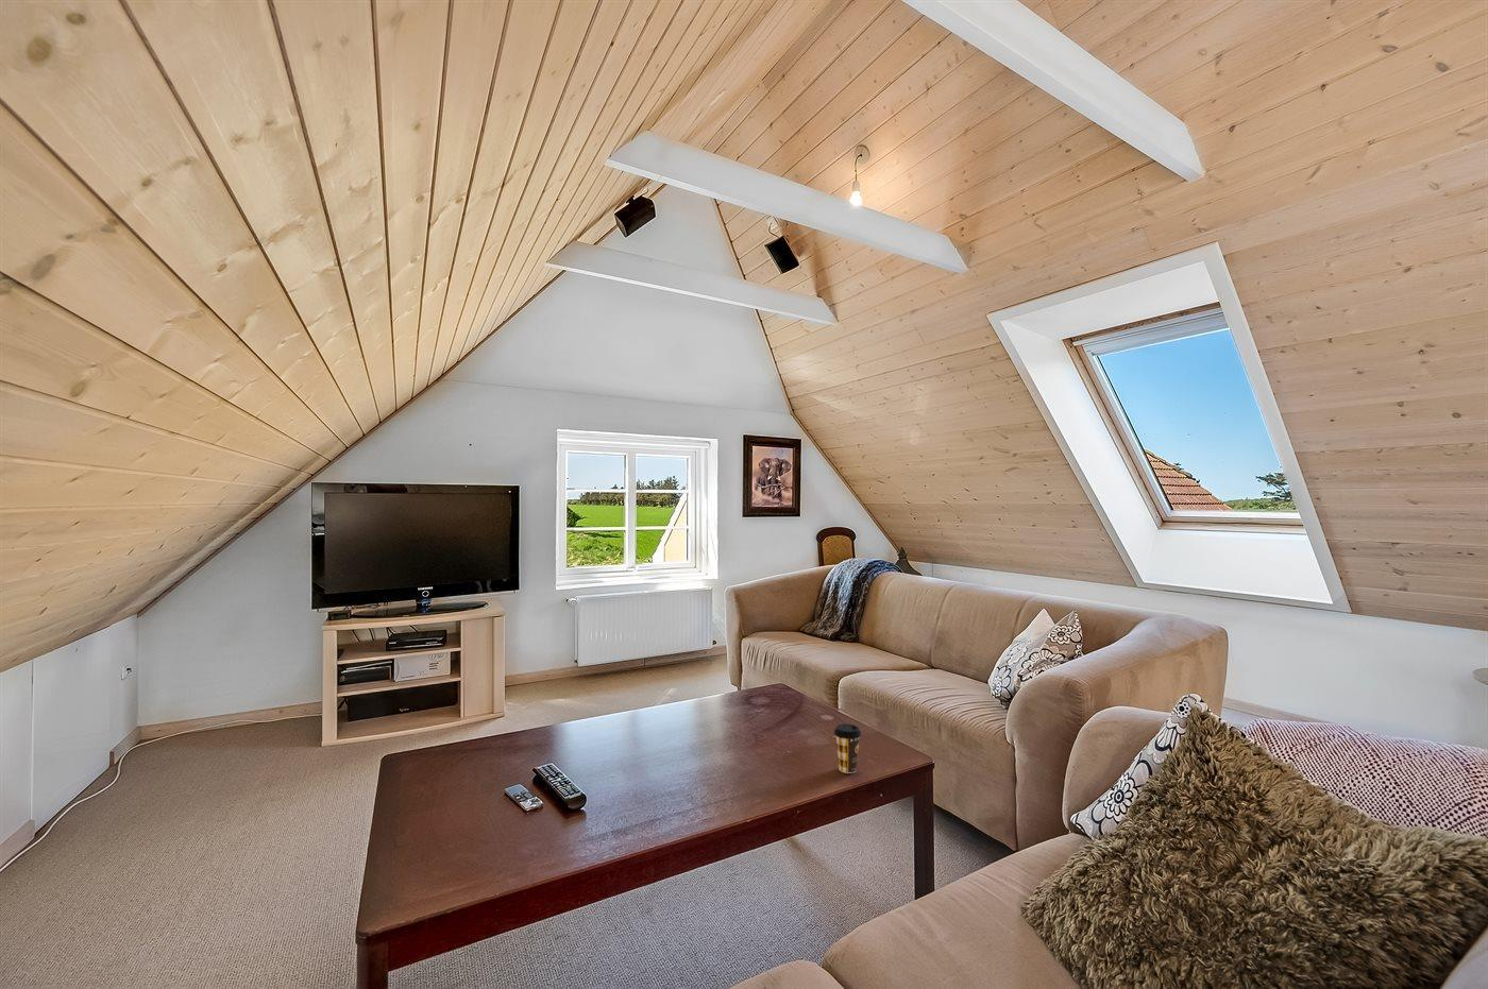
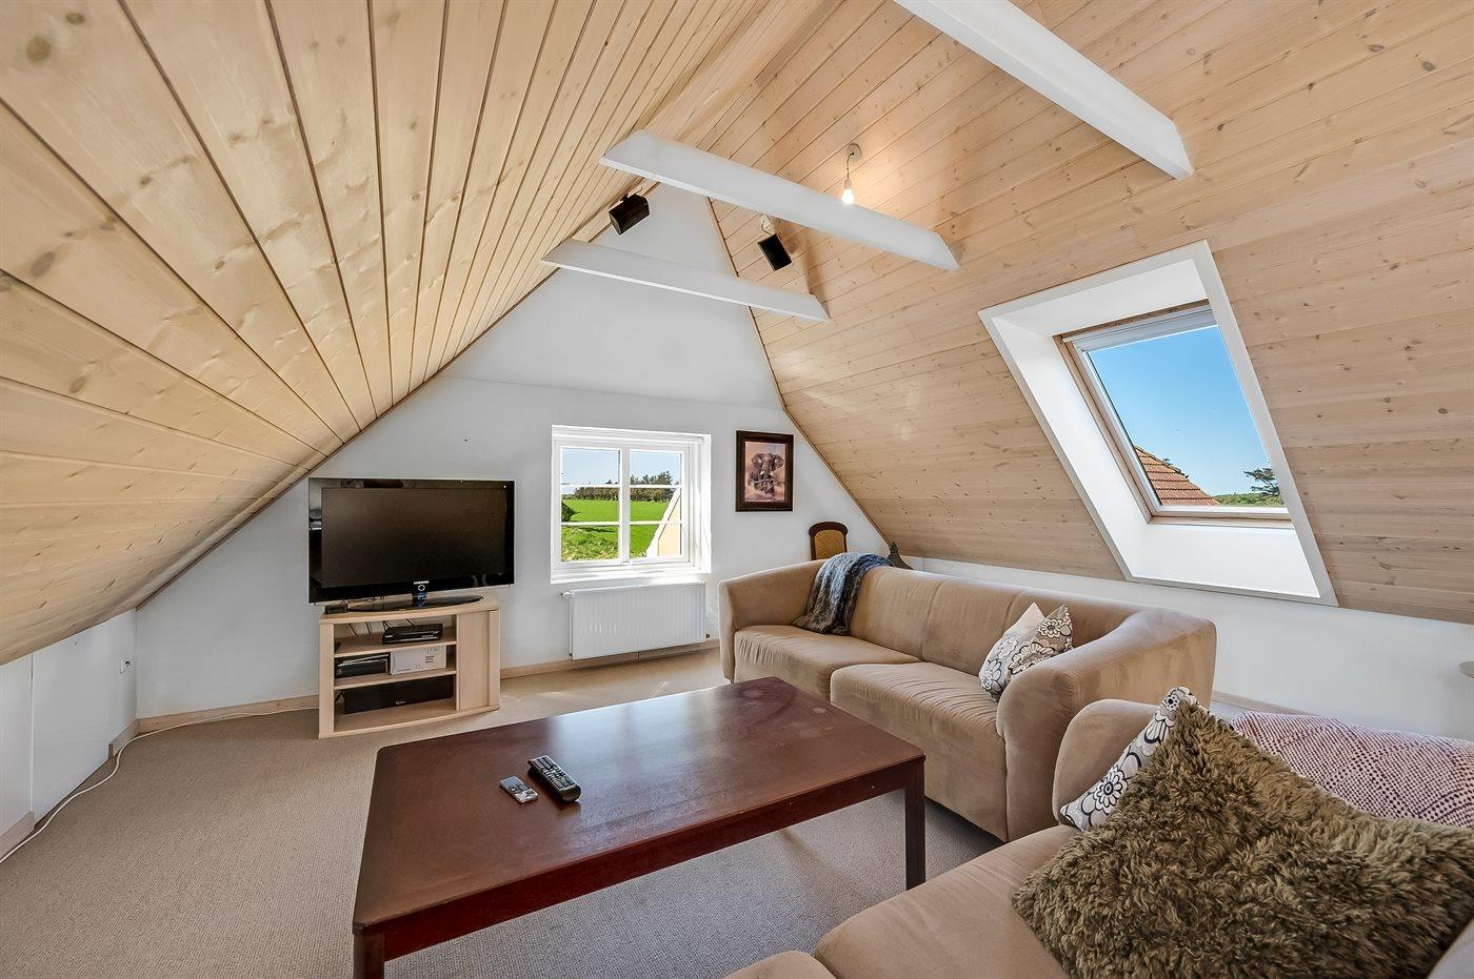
- coffee cup (847, 748)
